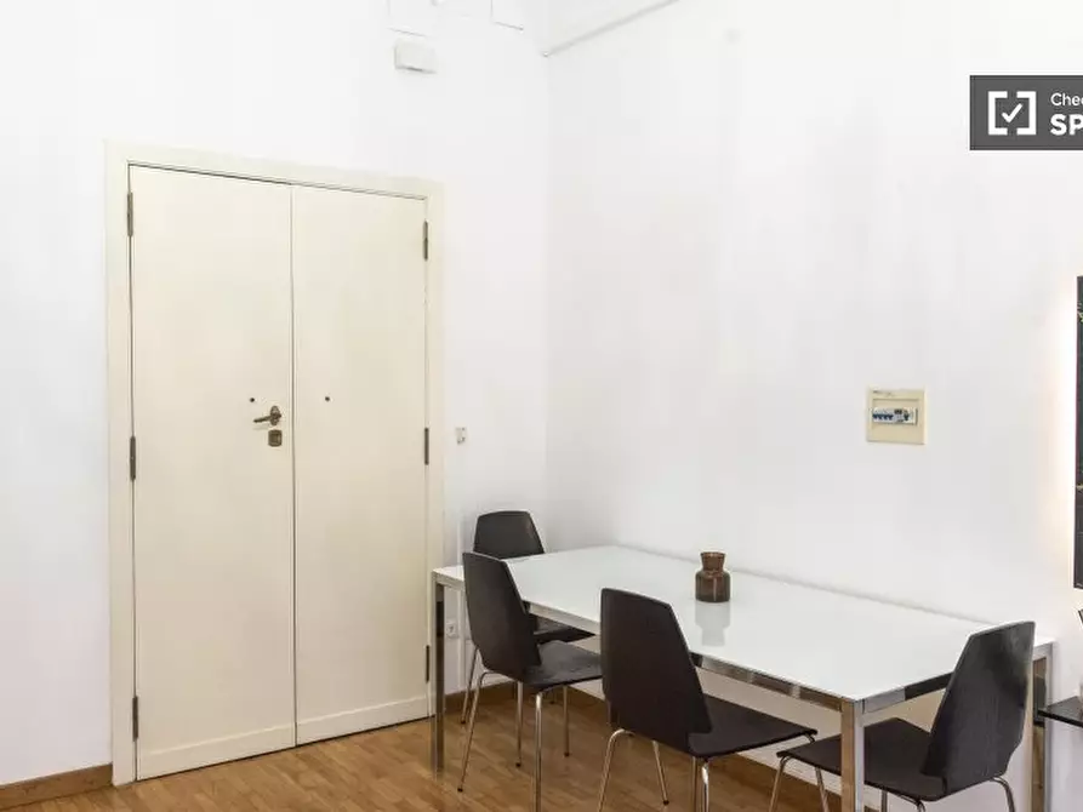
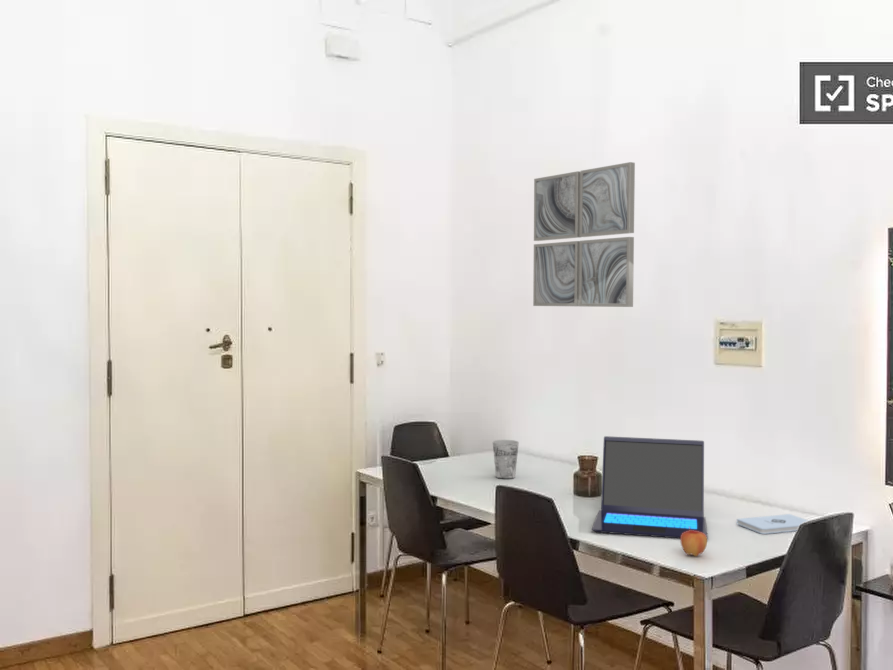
+ wall art (580, 237)
+ cup (505, 459)
+ notepad (776, 523)
+ laptop (651, 484)
+ apple (693, 541)
